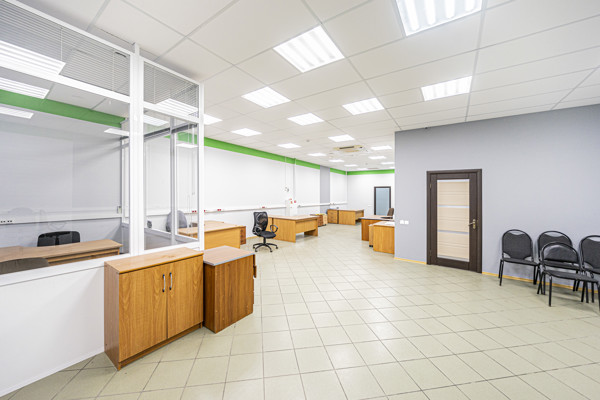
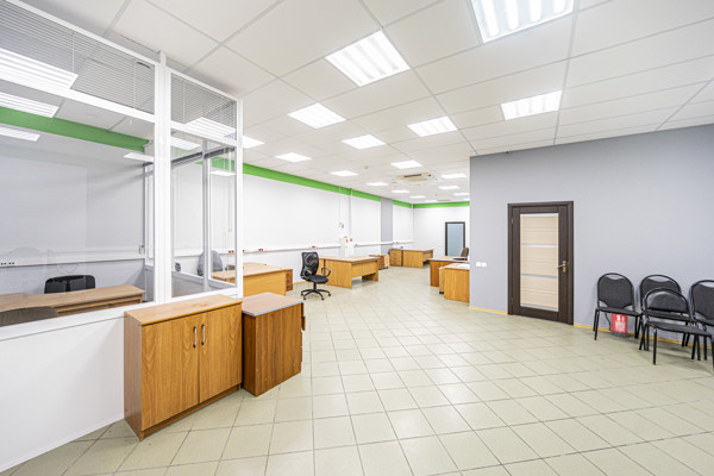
+ fire extinguisher (616, 318)
